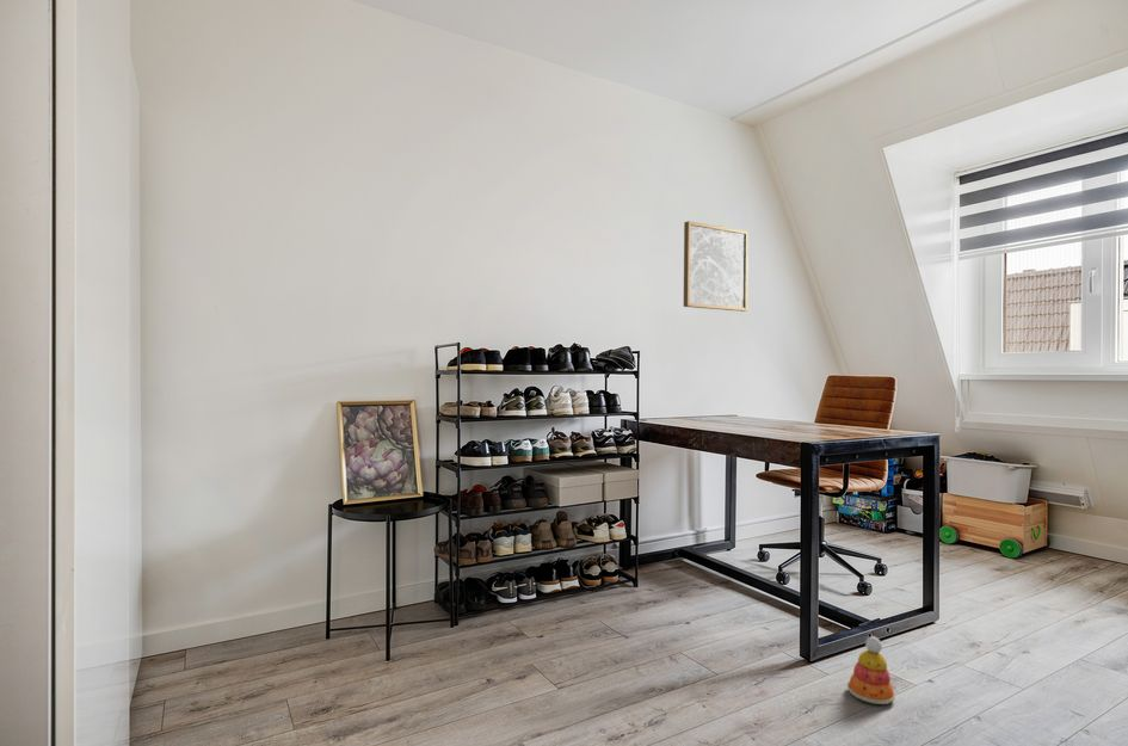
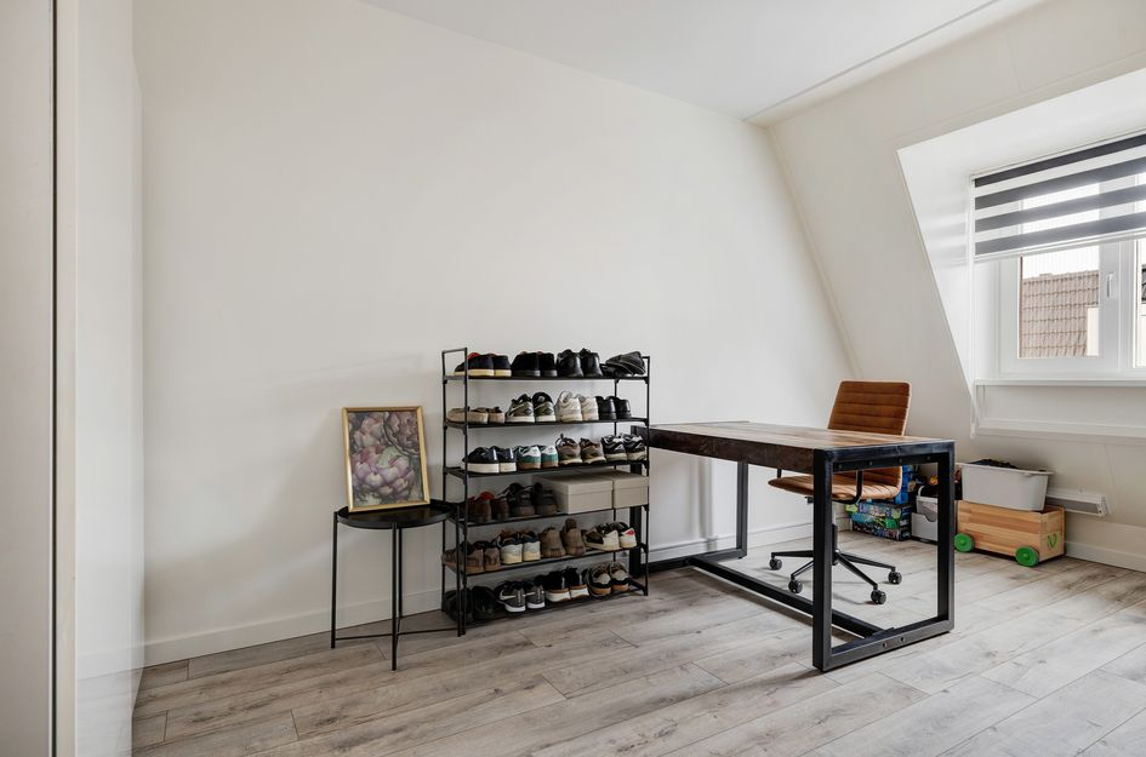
- wall art (716, 267)
- stacking toy (870, 666)
